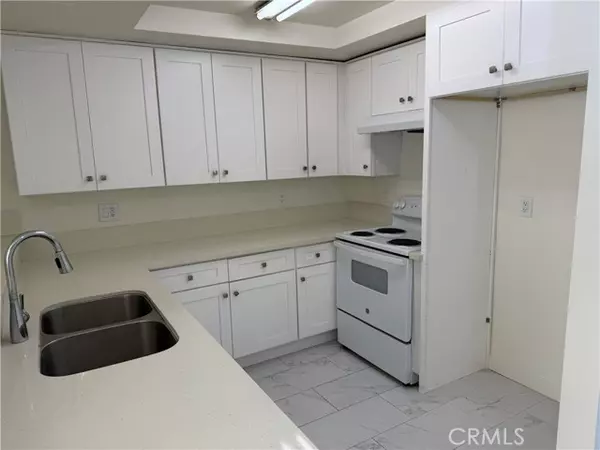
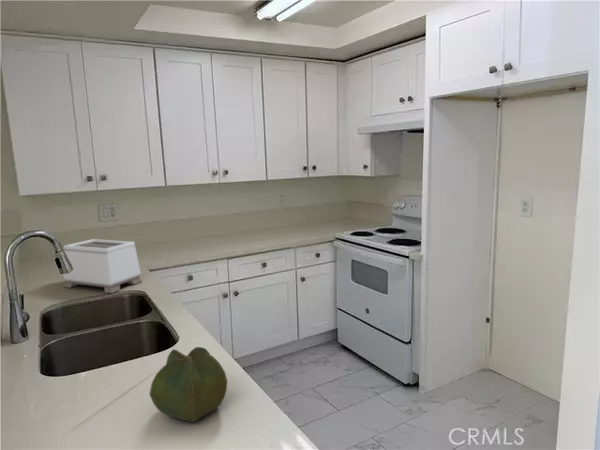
+ cabbage (187, 380)
+ toaster (99, 263)
